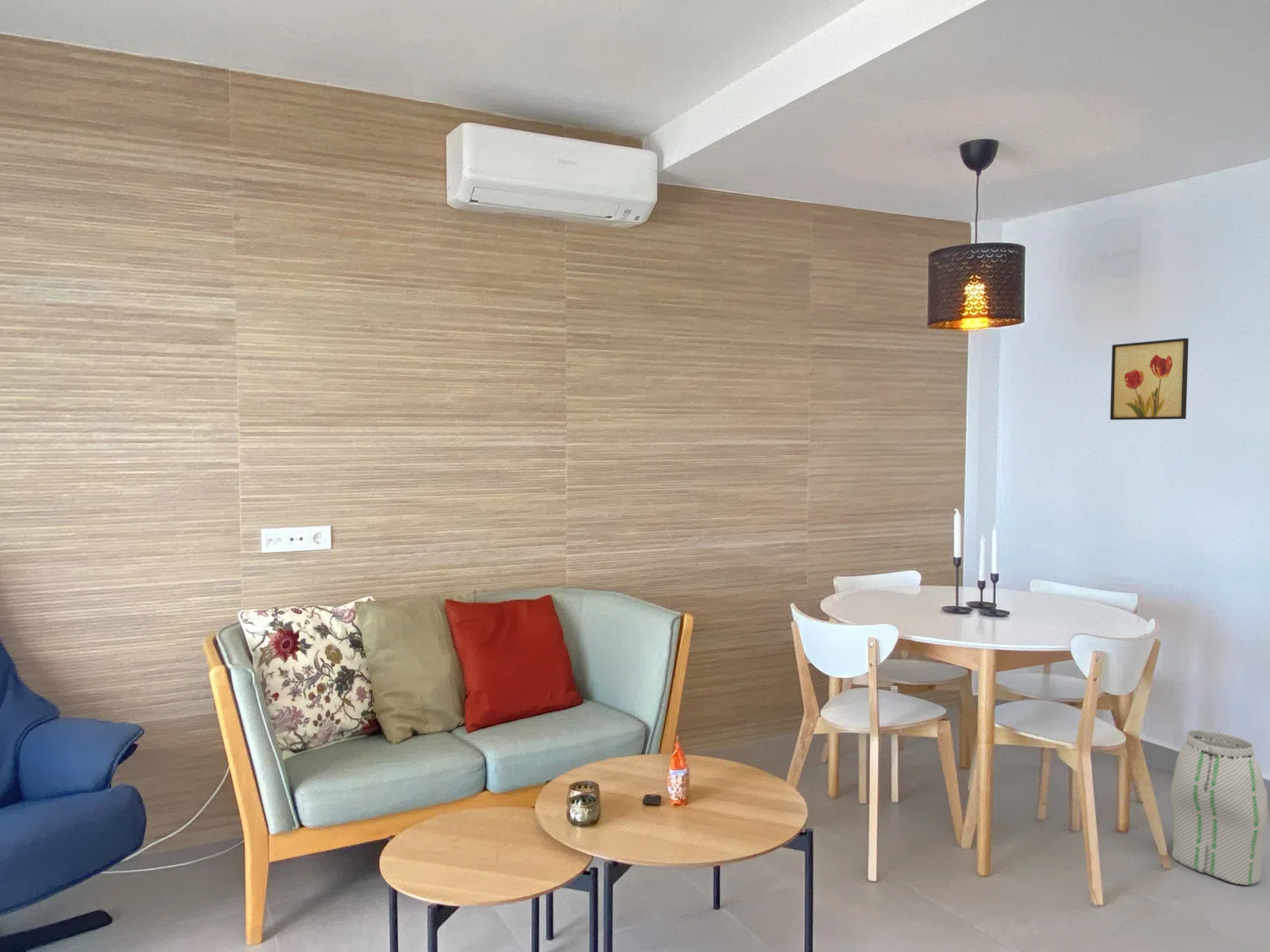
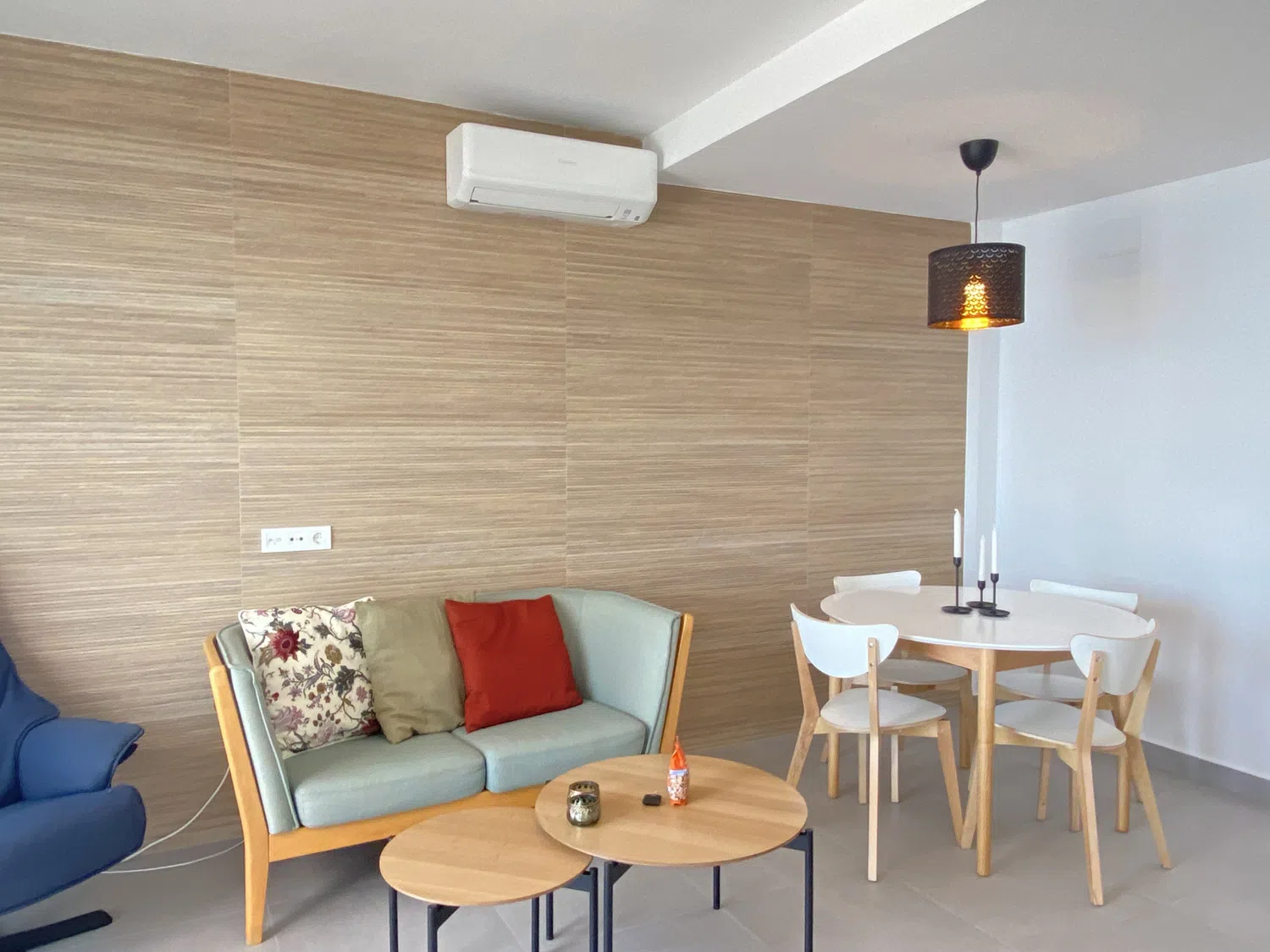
- wall art (1149, 380)
- skirt (1217, 803)
